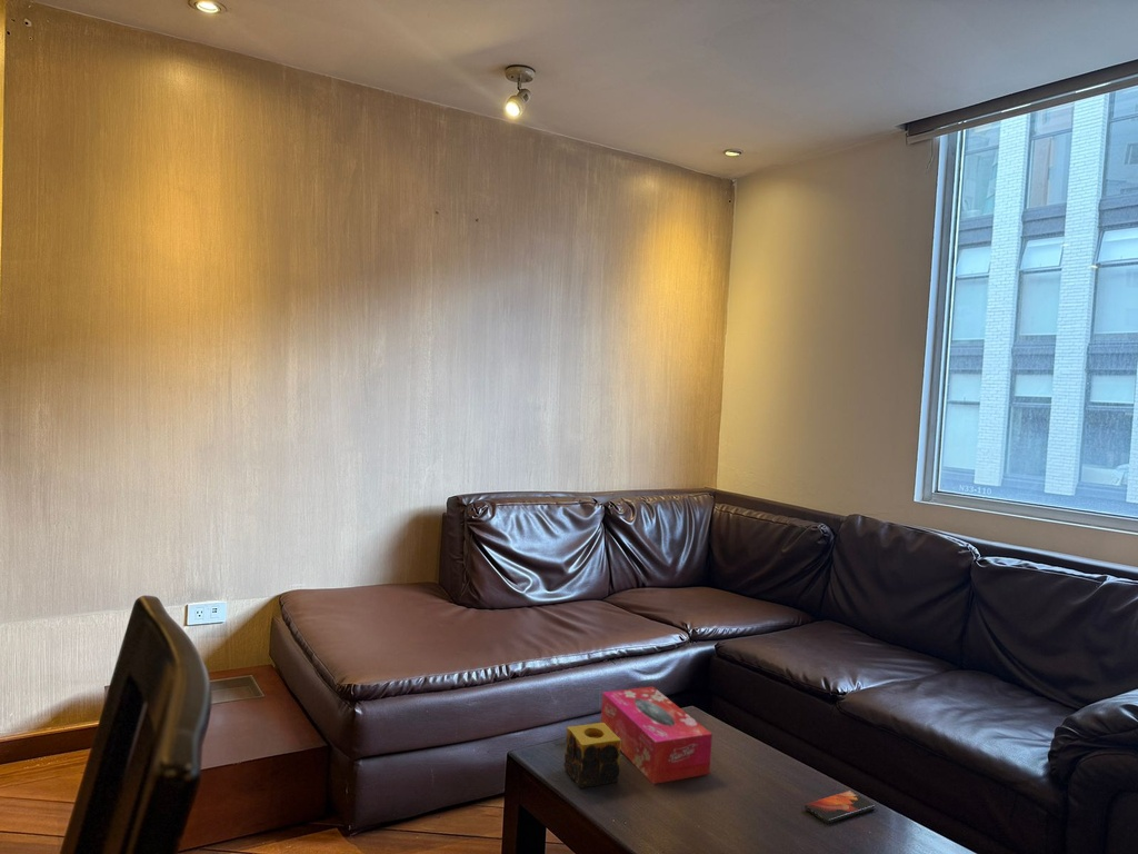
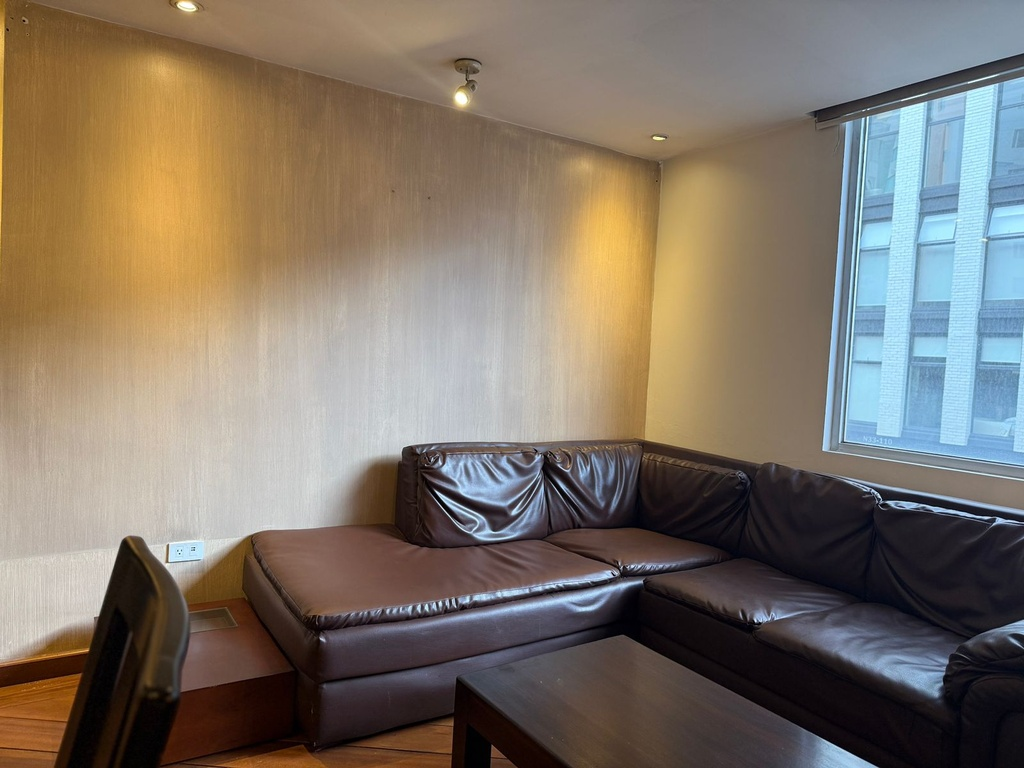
- candle (591, 754)
- tissue box (652, 731)
- smartphone (839, 806)
